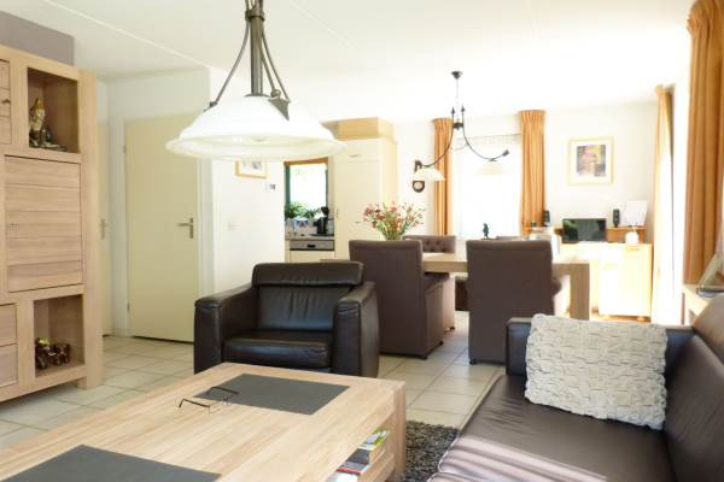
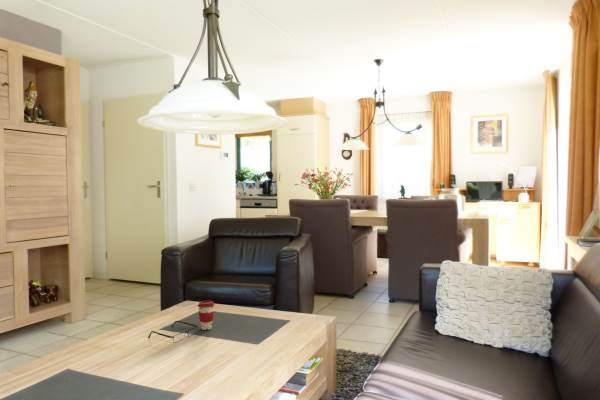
+ coffee cup (206, 315)
